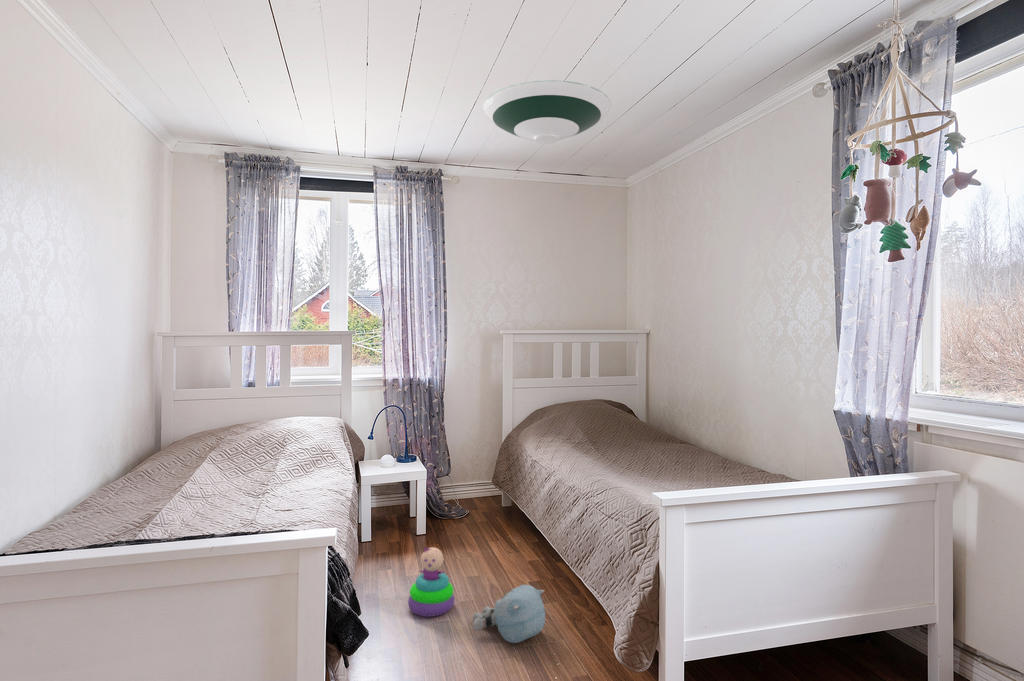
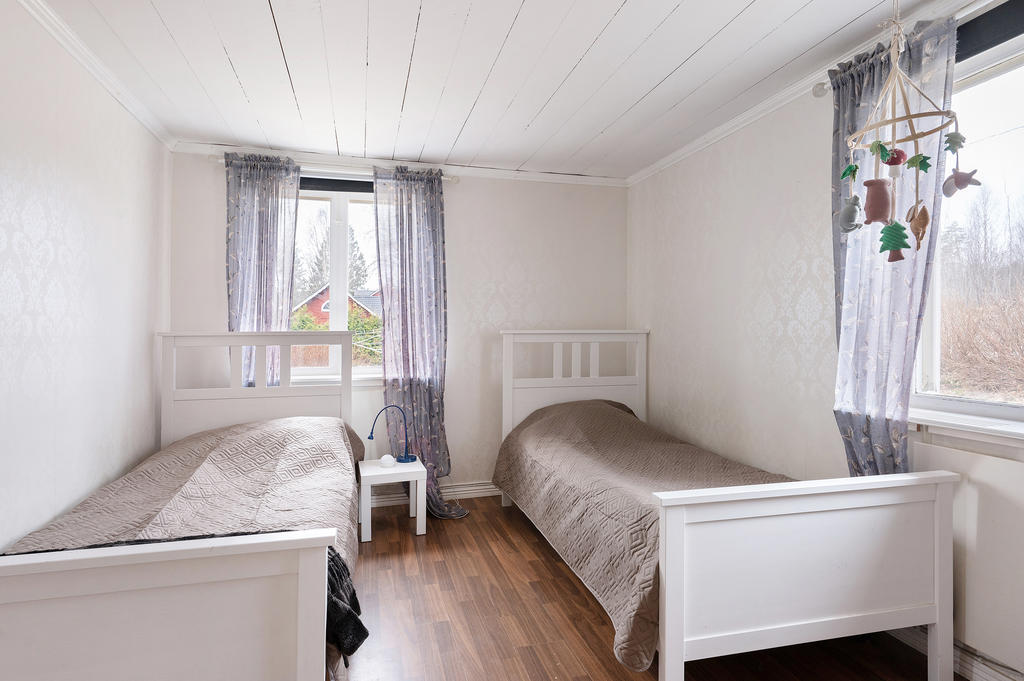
- stacking toy (431, 577)
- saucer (546, 124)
- plush toy (508, 608)
